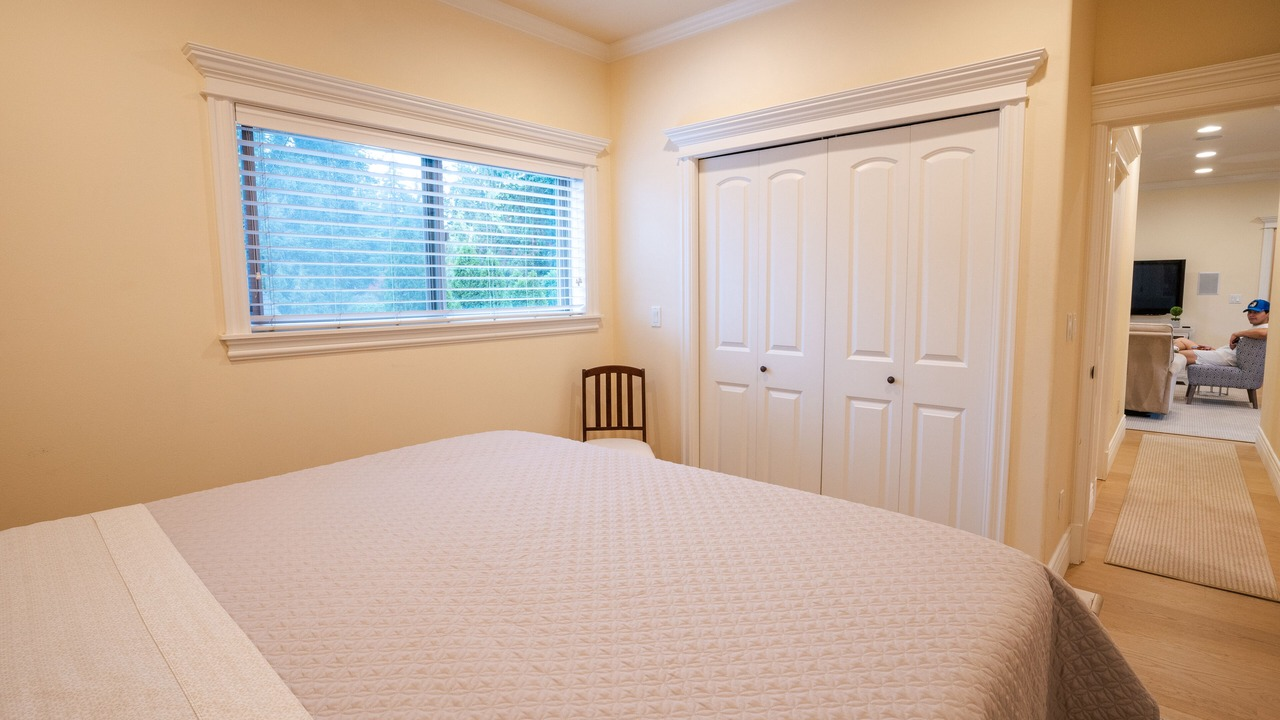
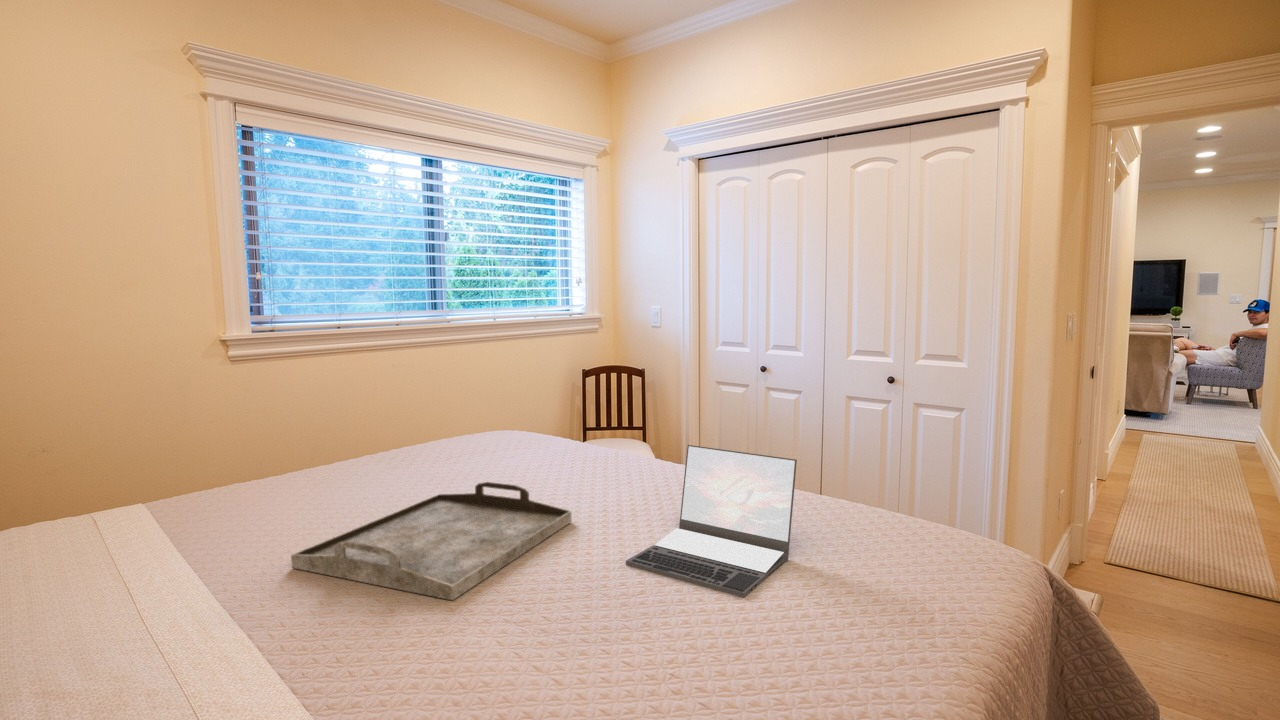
+ serving tray (444, 526)
+ laptop (712, 511)
